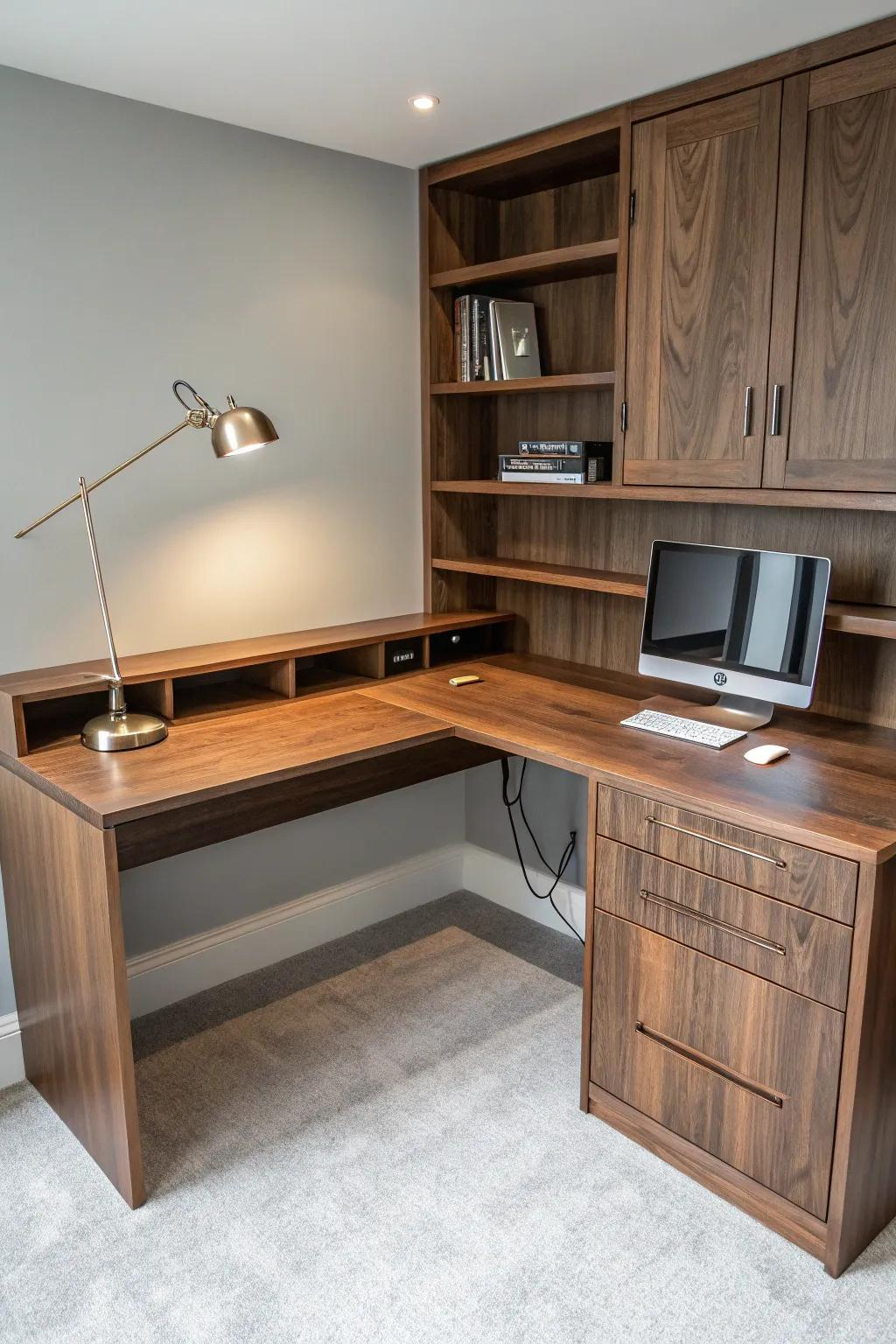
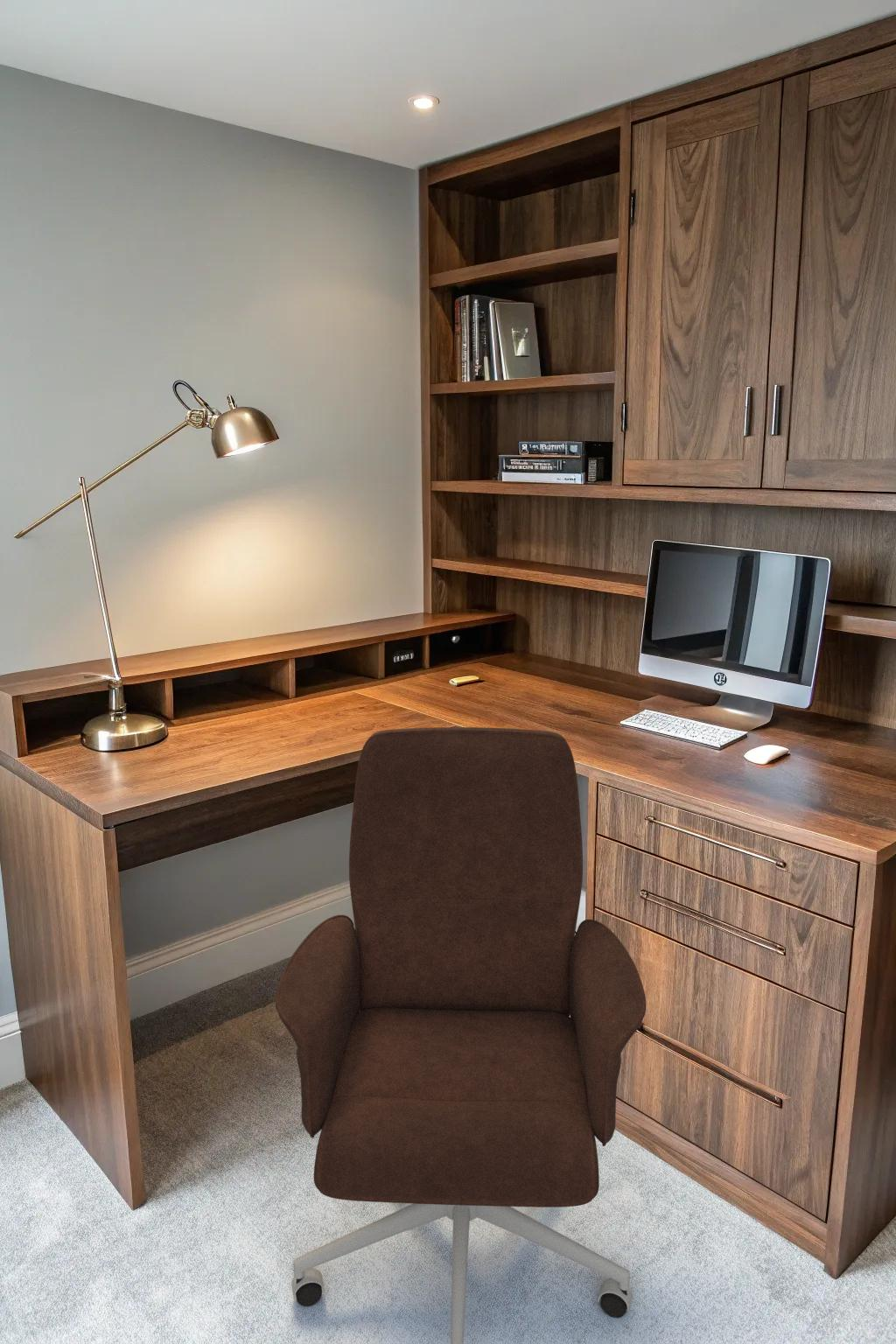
+ office chair (462, 1032)
